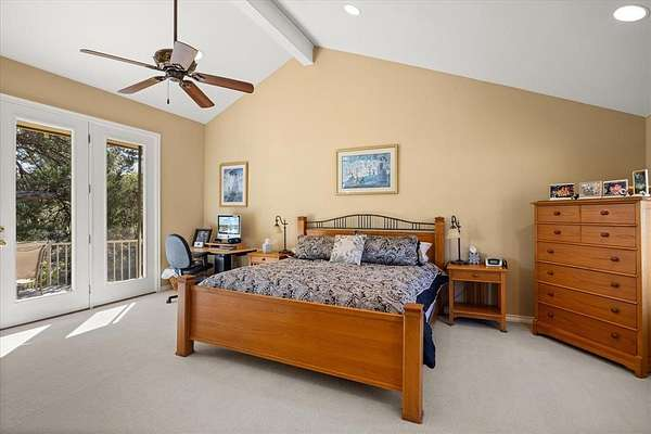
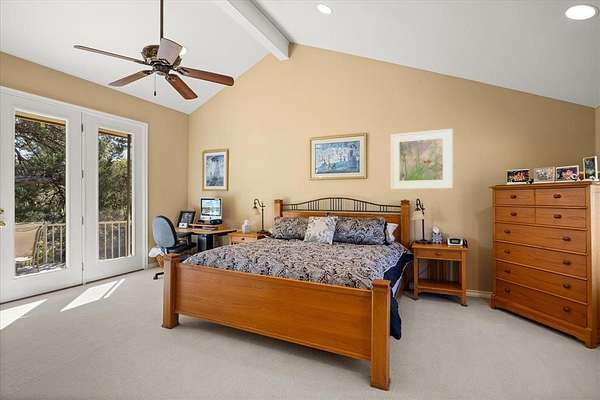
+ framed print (420, 160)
